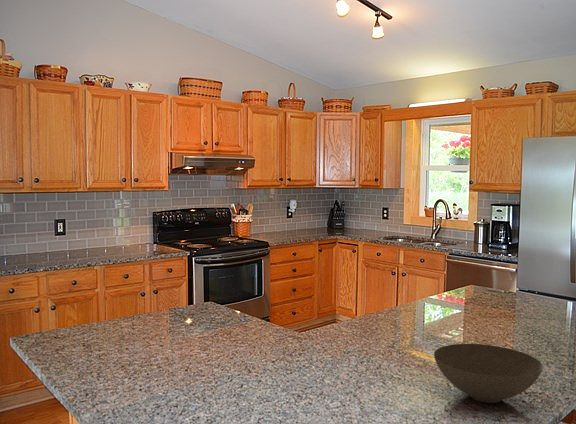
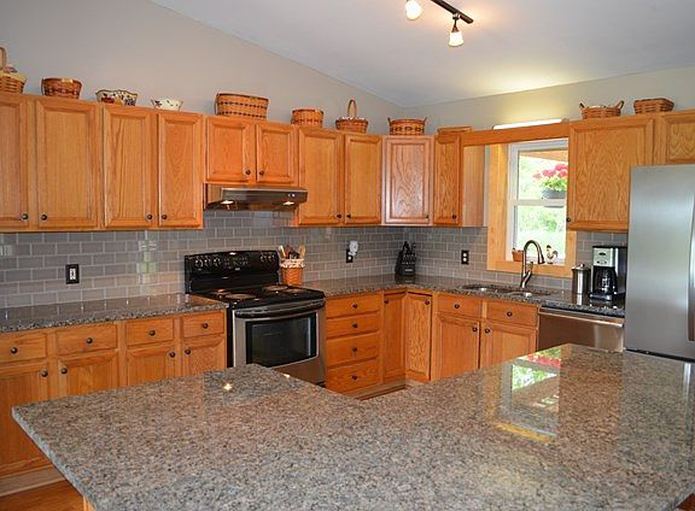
- bowl (485, 377)
